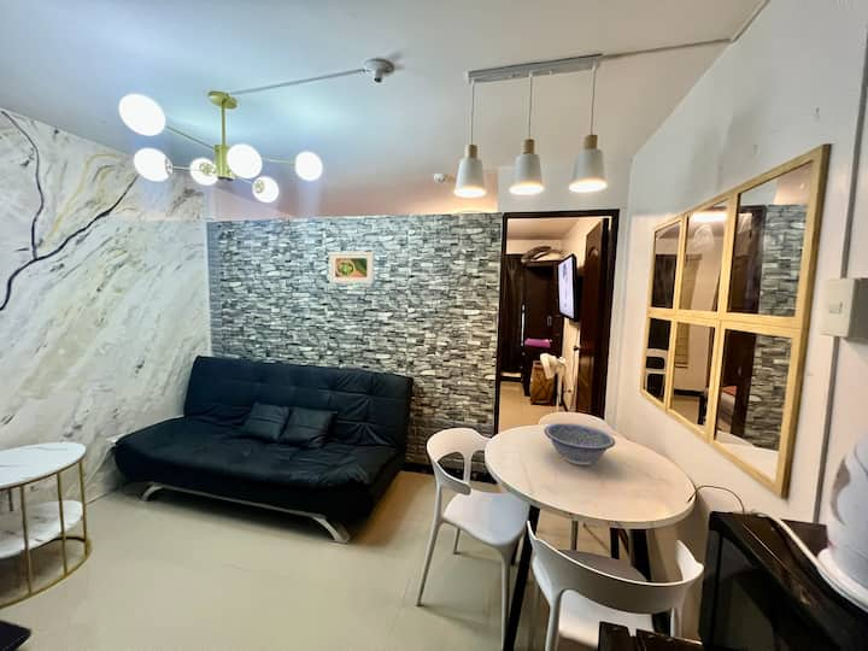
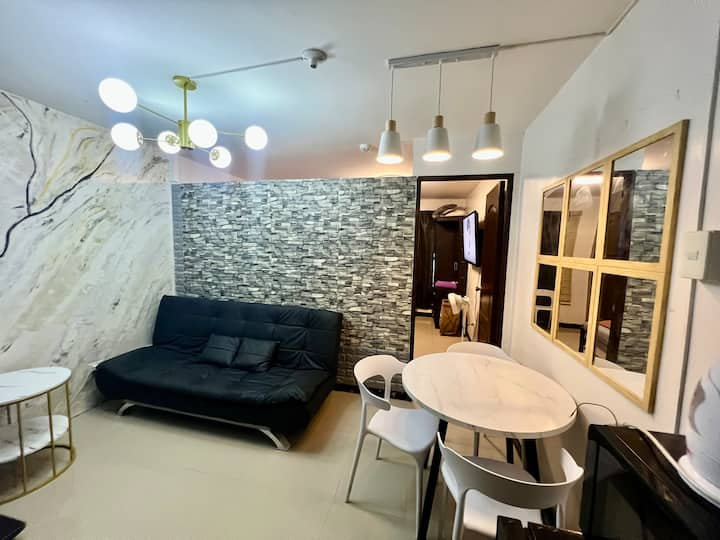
- decorative bowl (577, 446)
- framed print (351, 268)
